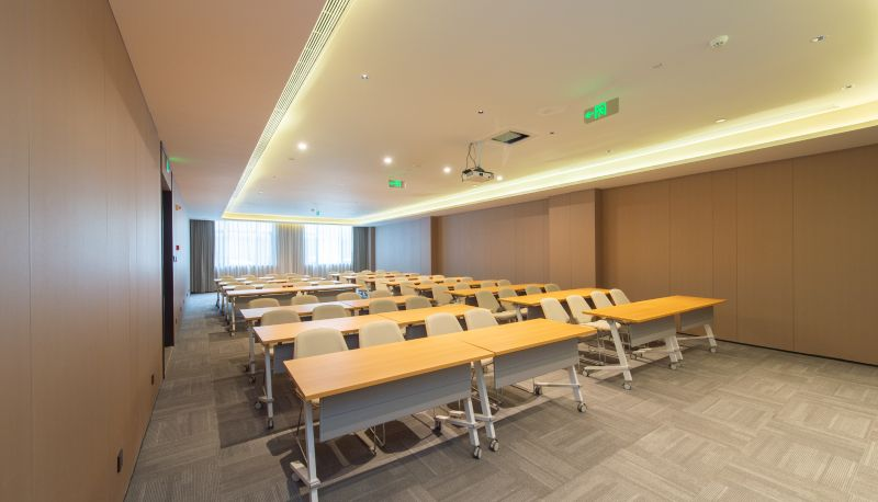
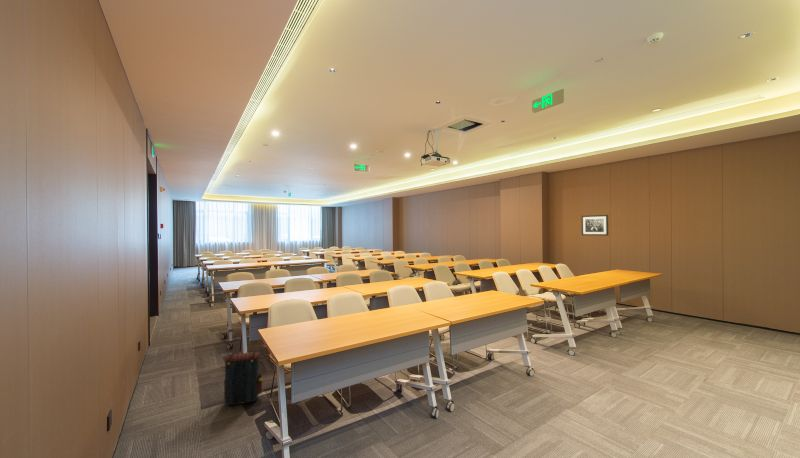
+ wall art (594, 225)
+ satchel (243, 379)
